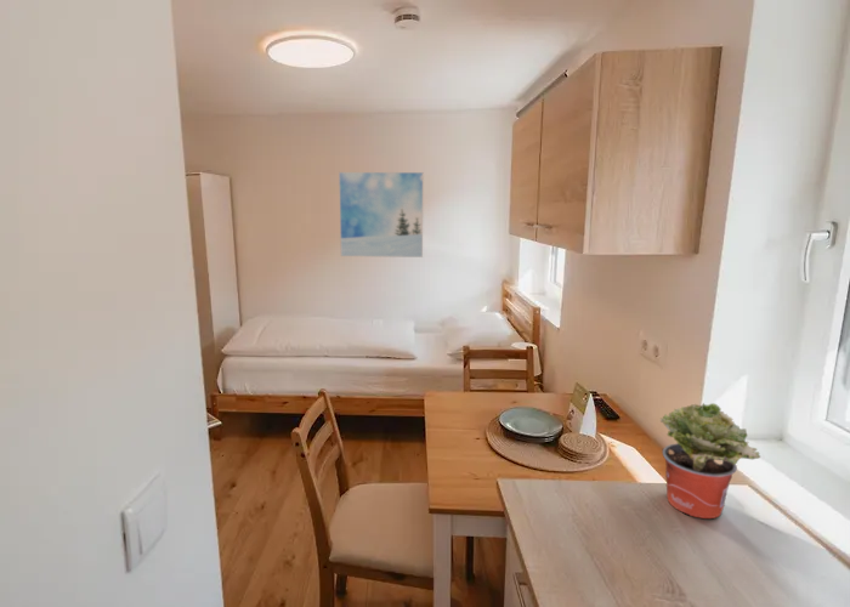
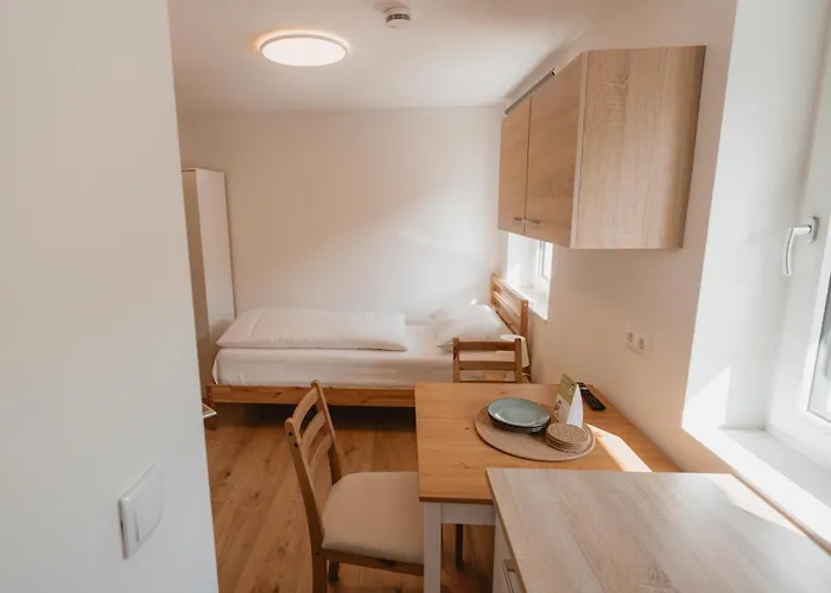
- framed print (381, 215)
- potted plant (704, 458)
